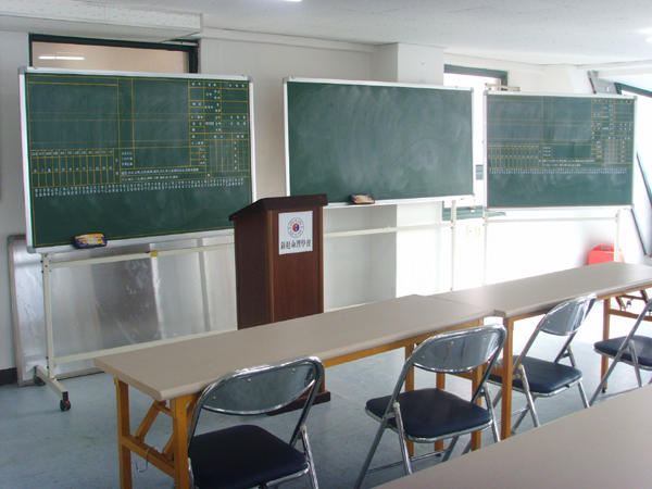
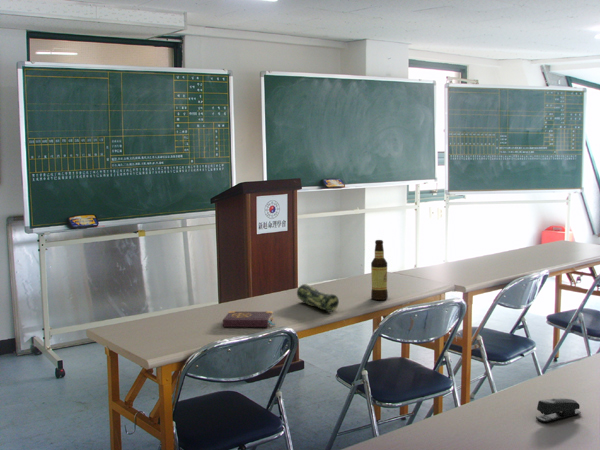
+ bottle (379, 269)
+ pencil case (318, 297)
+ book (248, 318)
+ stapler (558, 406)
